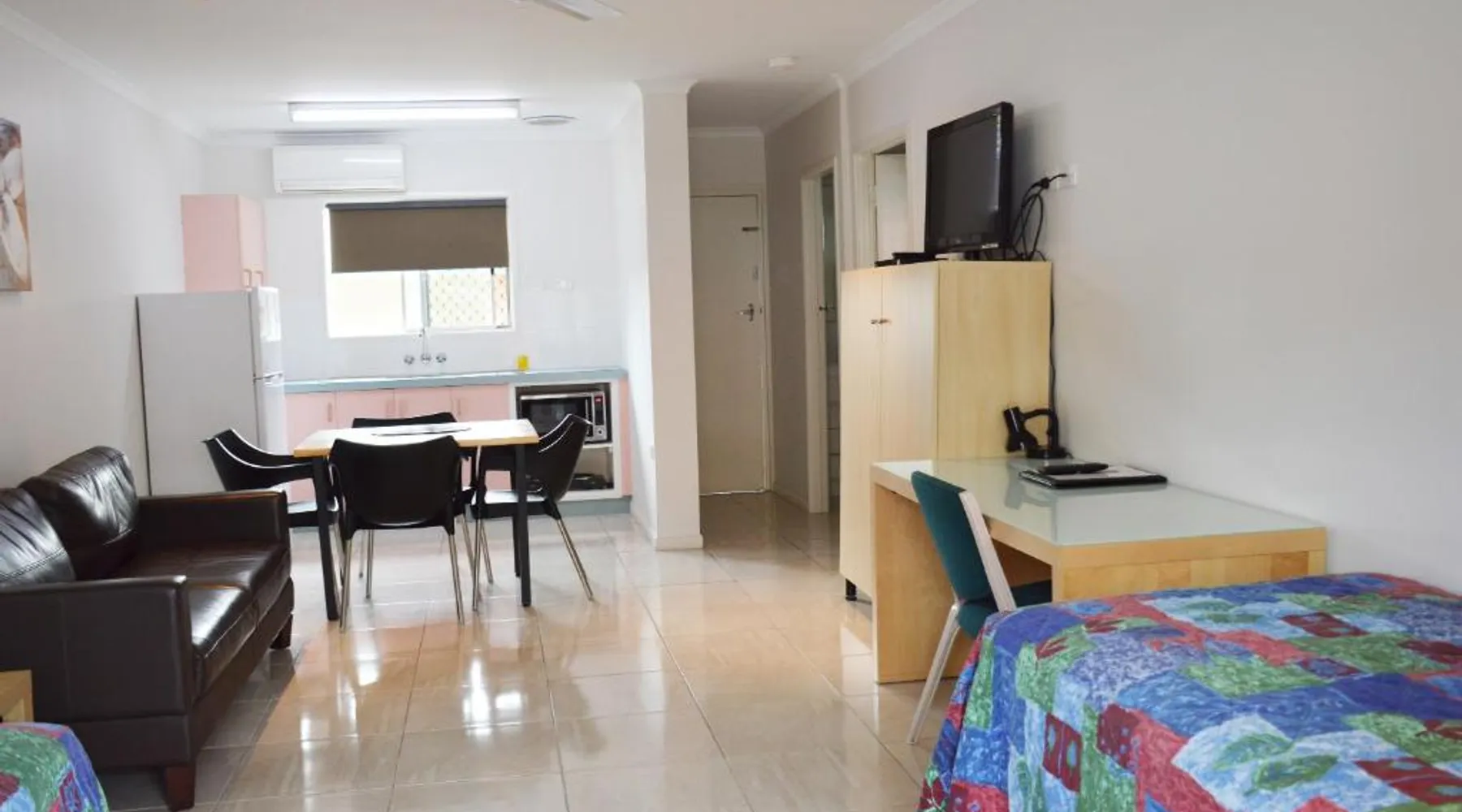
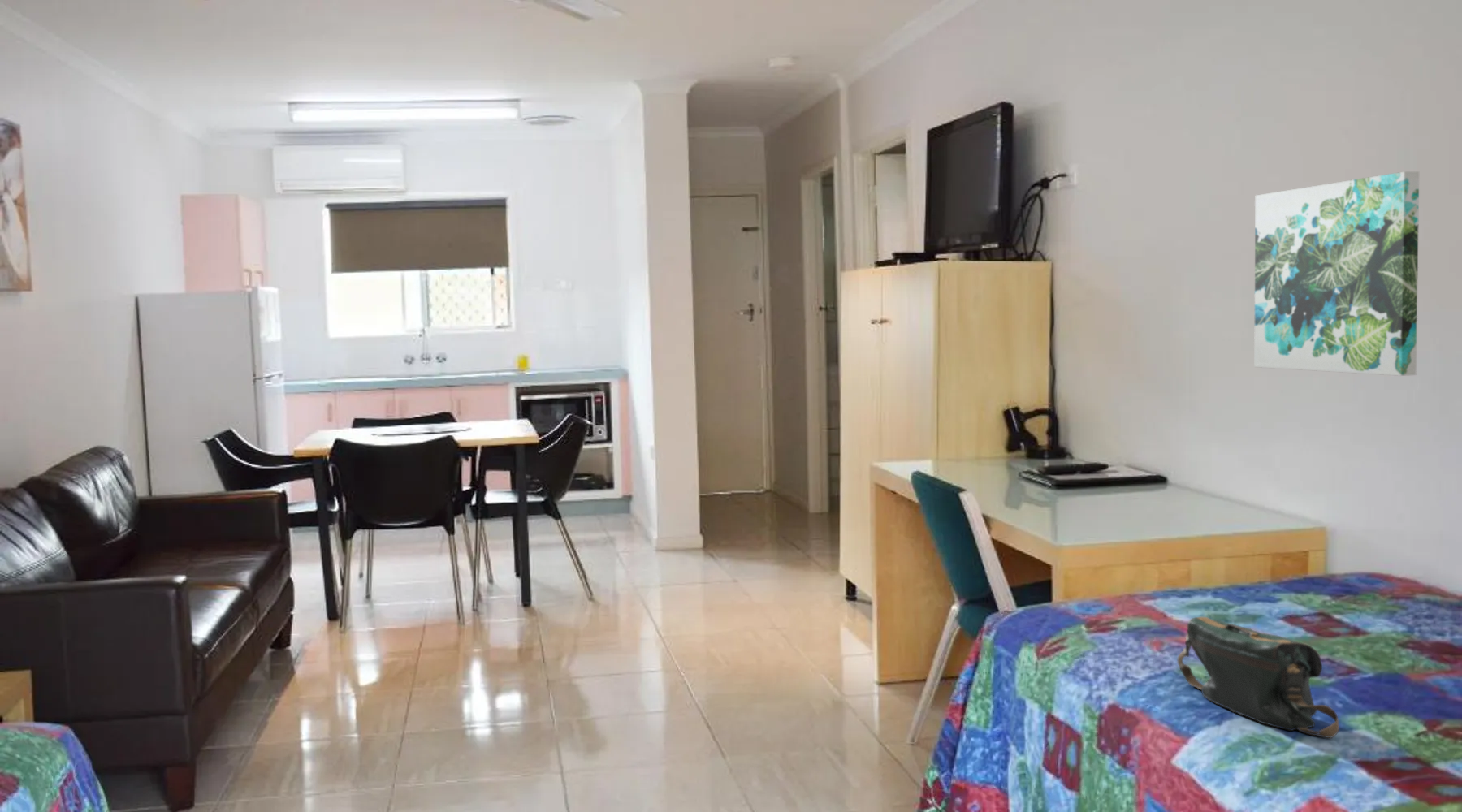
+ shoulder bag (1248, 667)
+ wall art (1330, 278)
